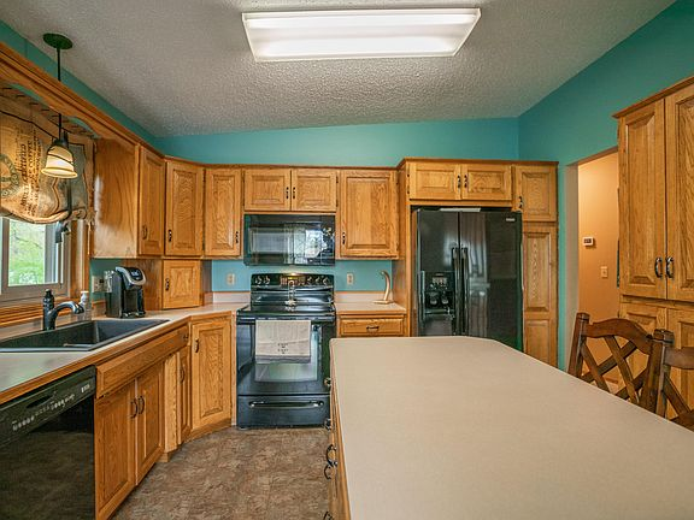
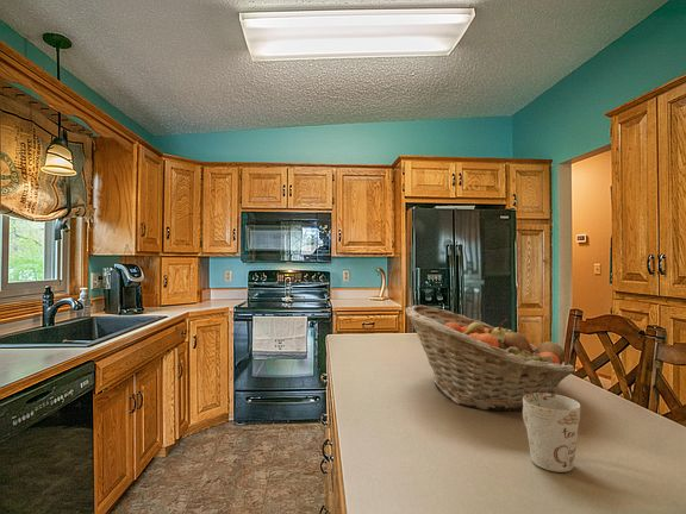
+ mug (542, 426)
+ fruit basket (480, 347)
